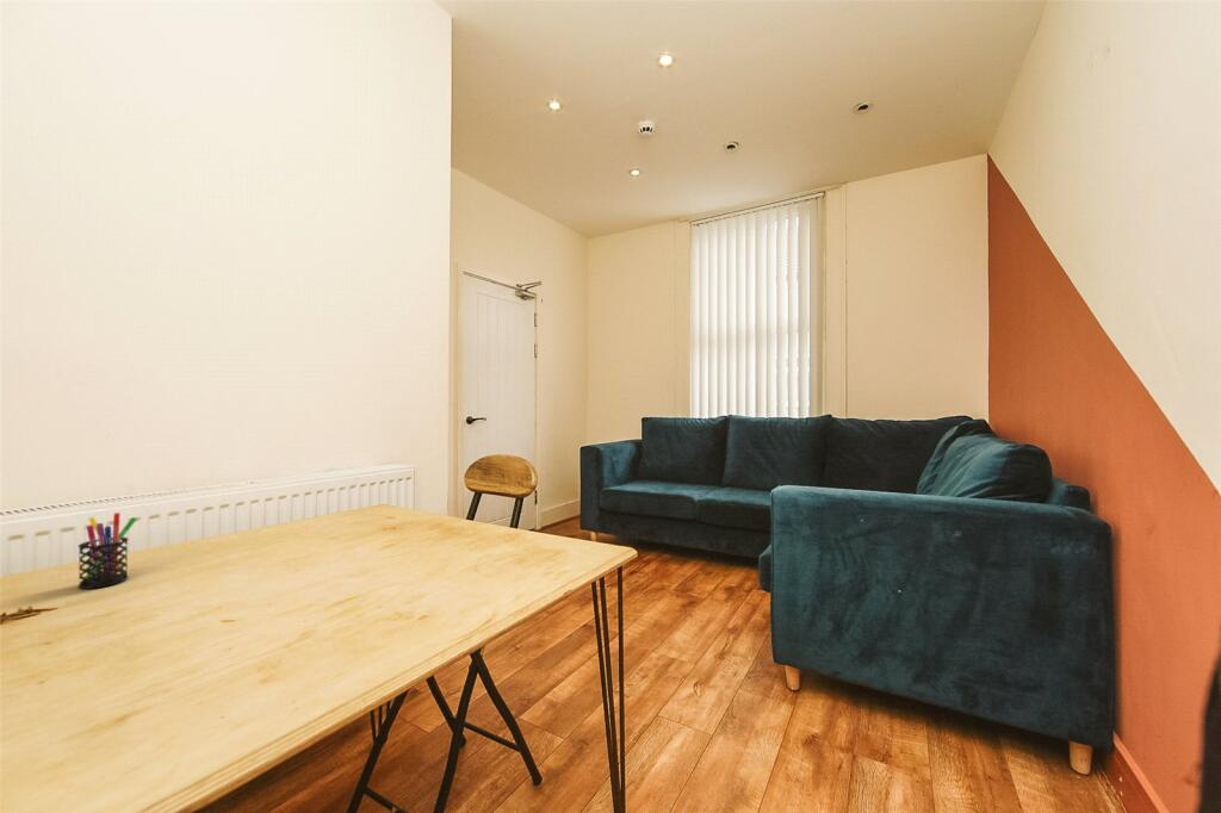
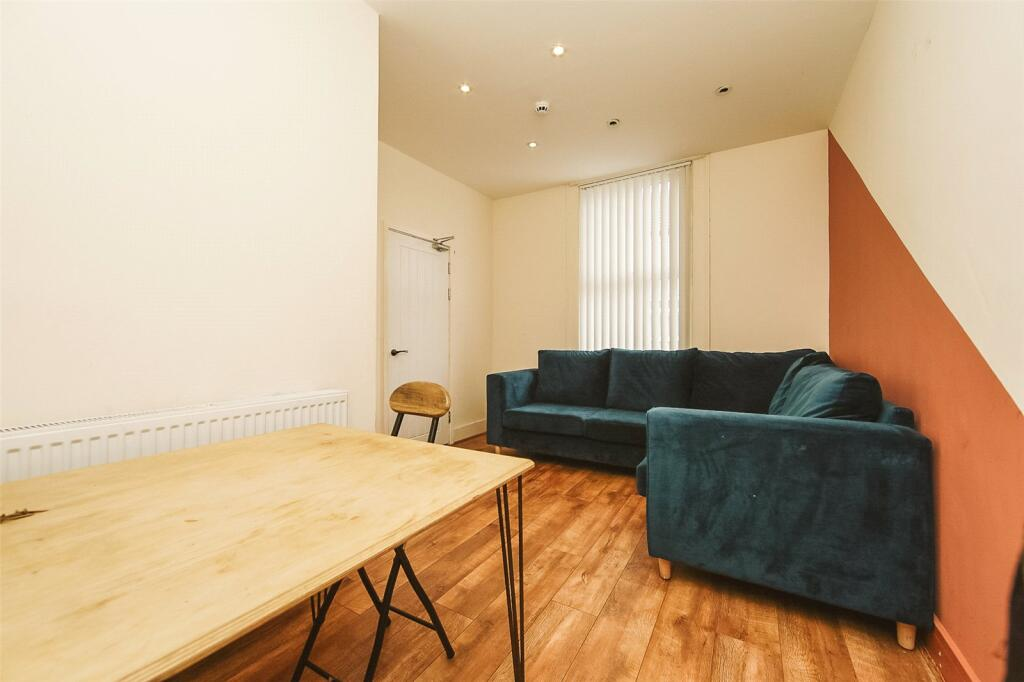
- pen holder (110, 546)
